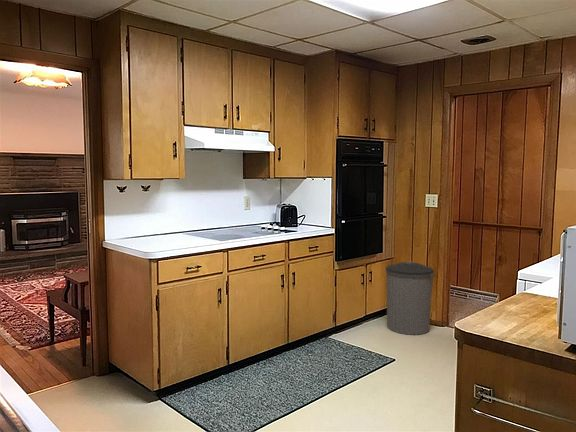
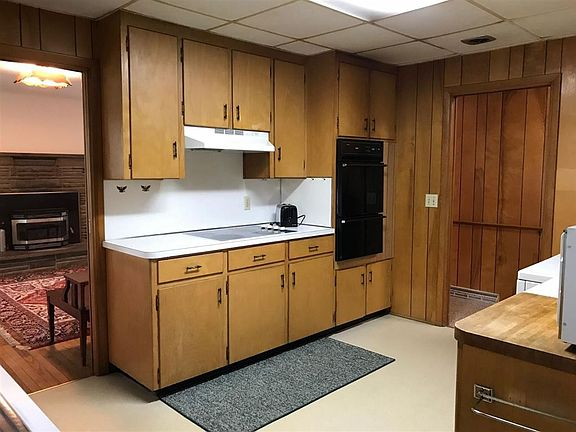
- trash can (408, 295)
